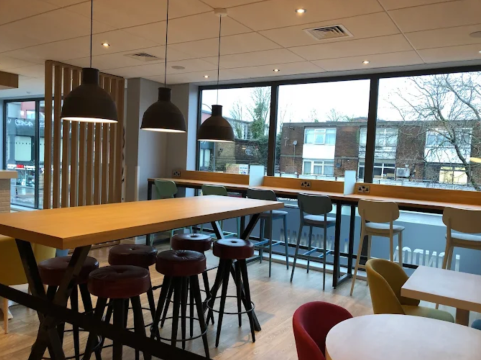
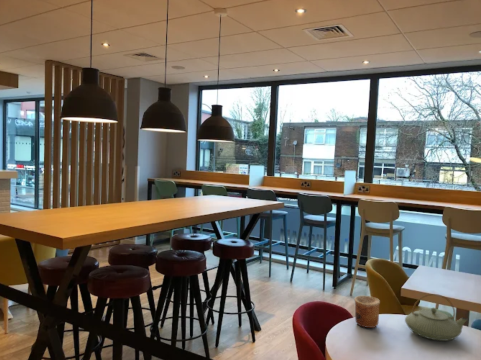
+ teapot (437, 314)
+ cup (366, 312)
